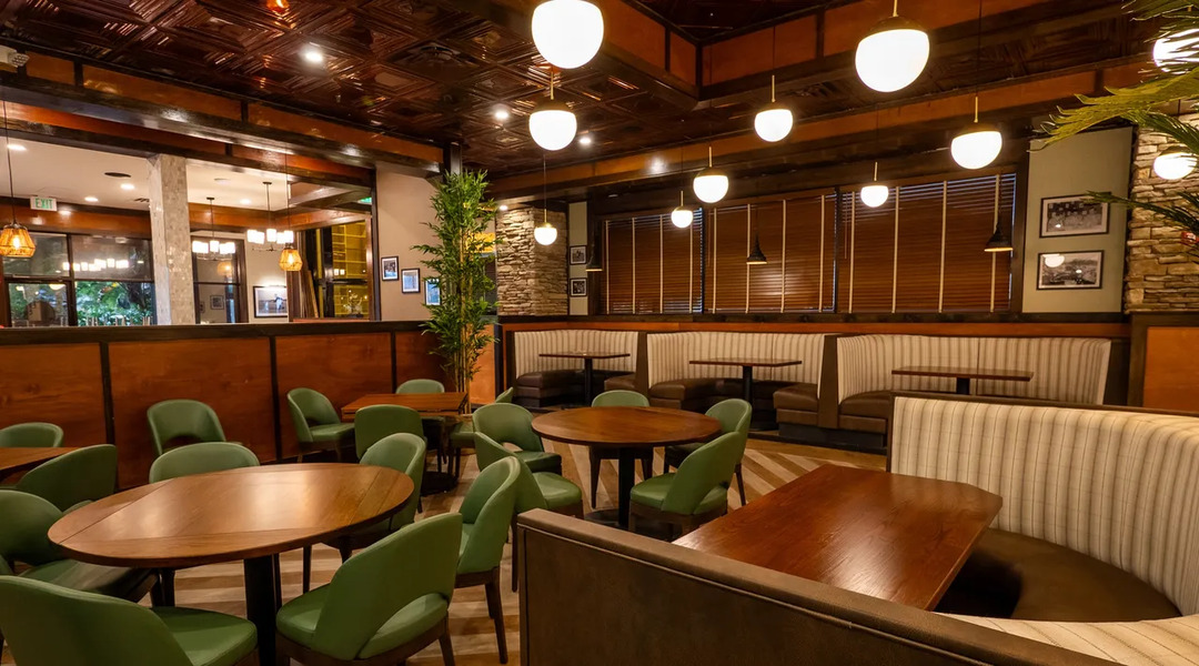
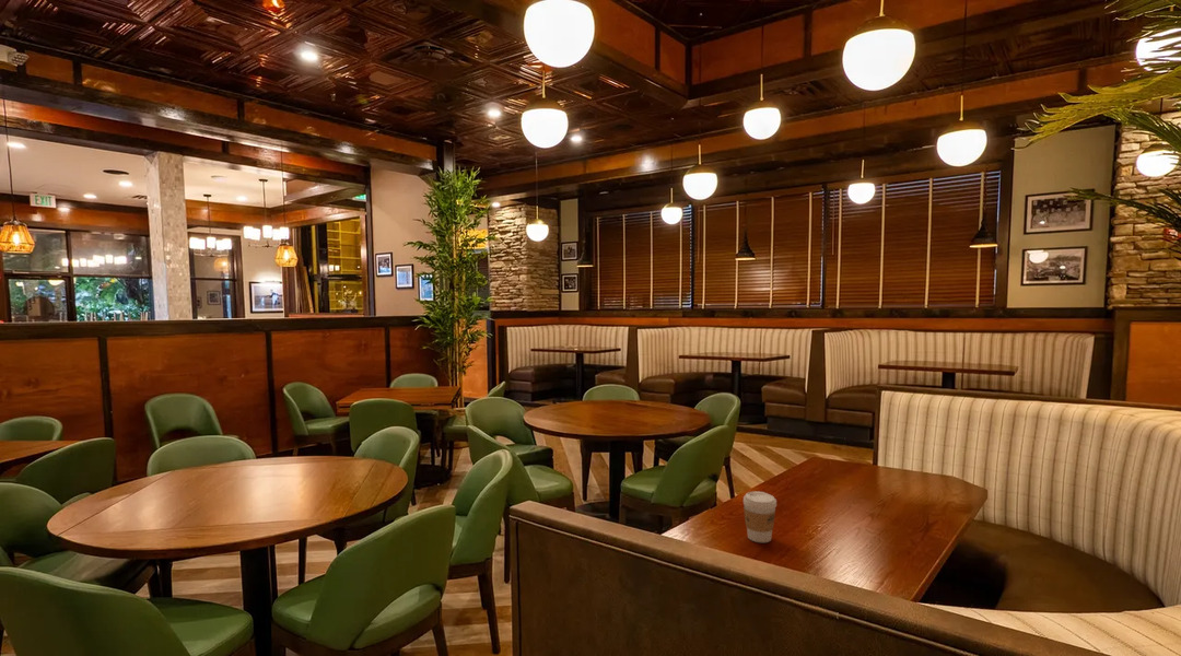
+ coffee cup (759, 516)
